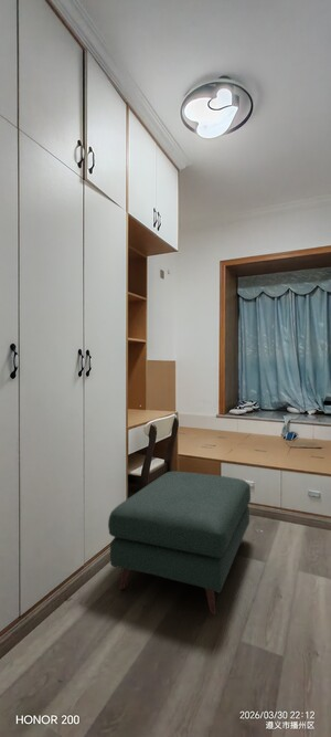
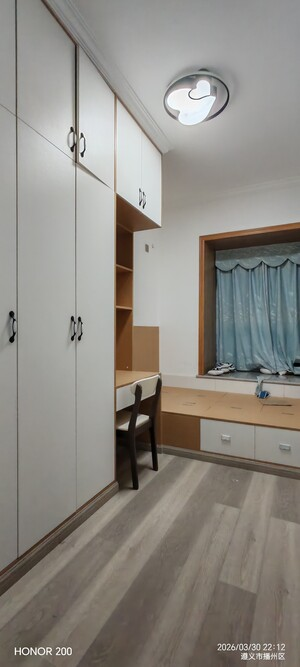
- ottoman (188, 524)
